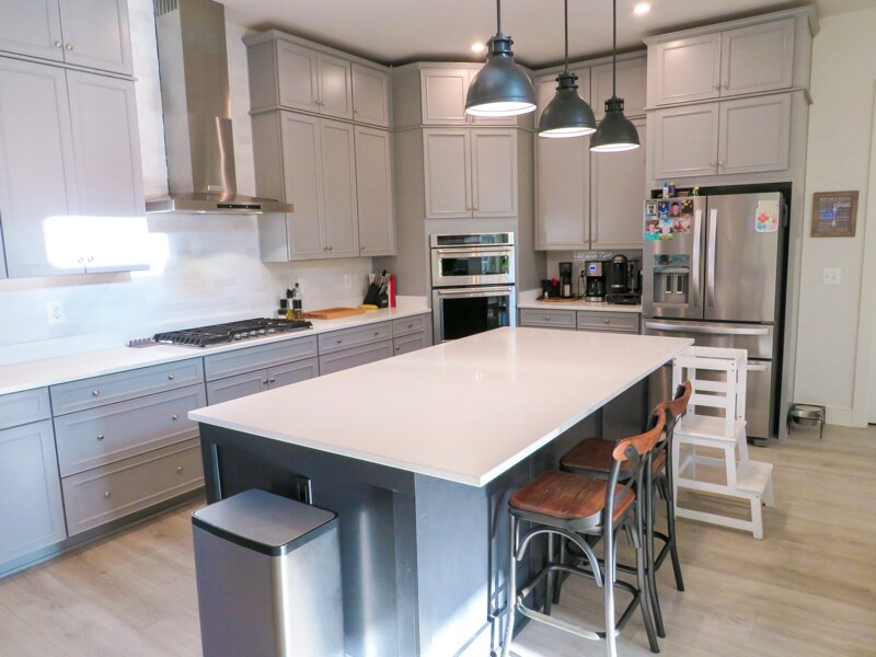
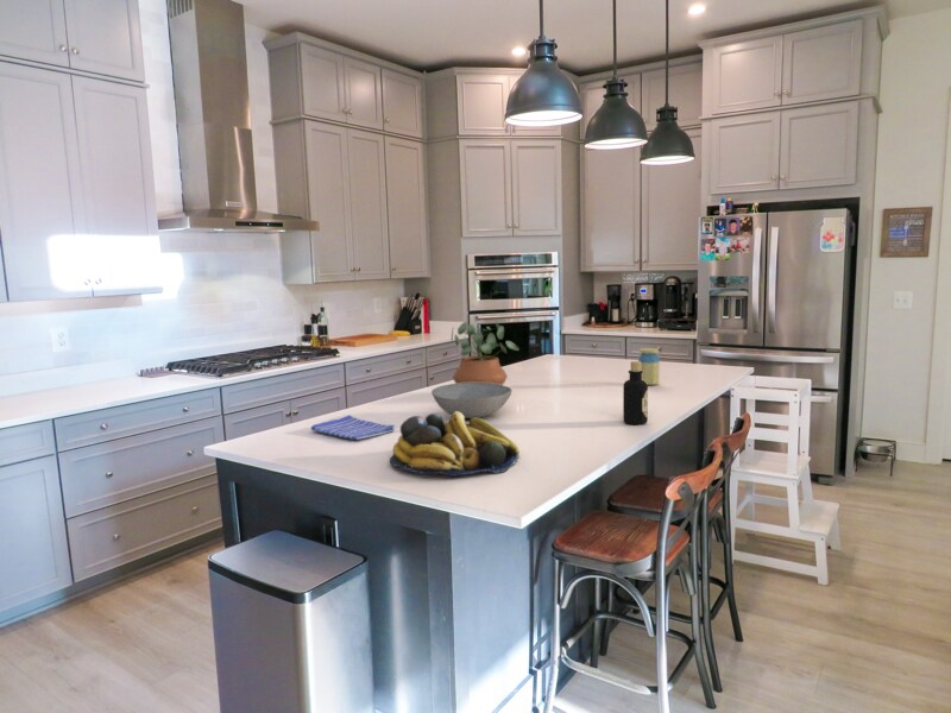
+ jar (648, 366)
+ dish towel (352, 427)
+ fruit bowl (452, 436)
+ bottle (635, 392)
+ potted plant (485, 358)
+ bowl (472, 402)
